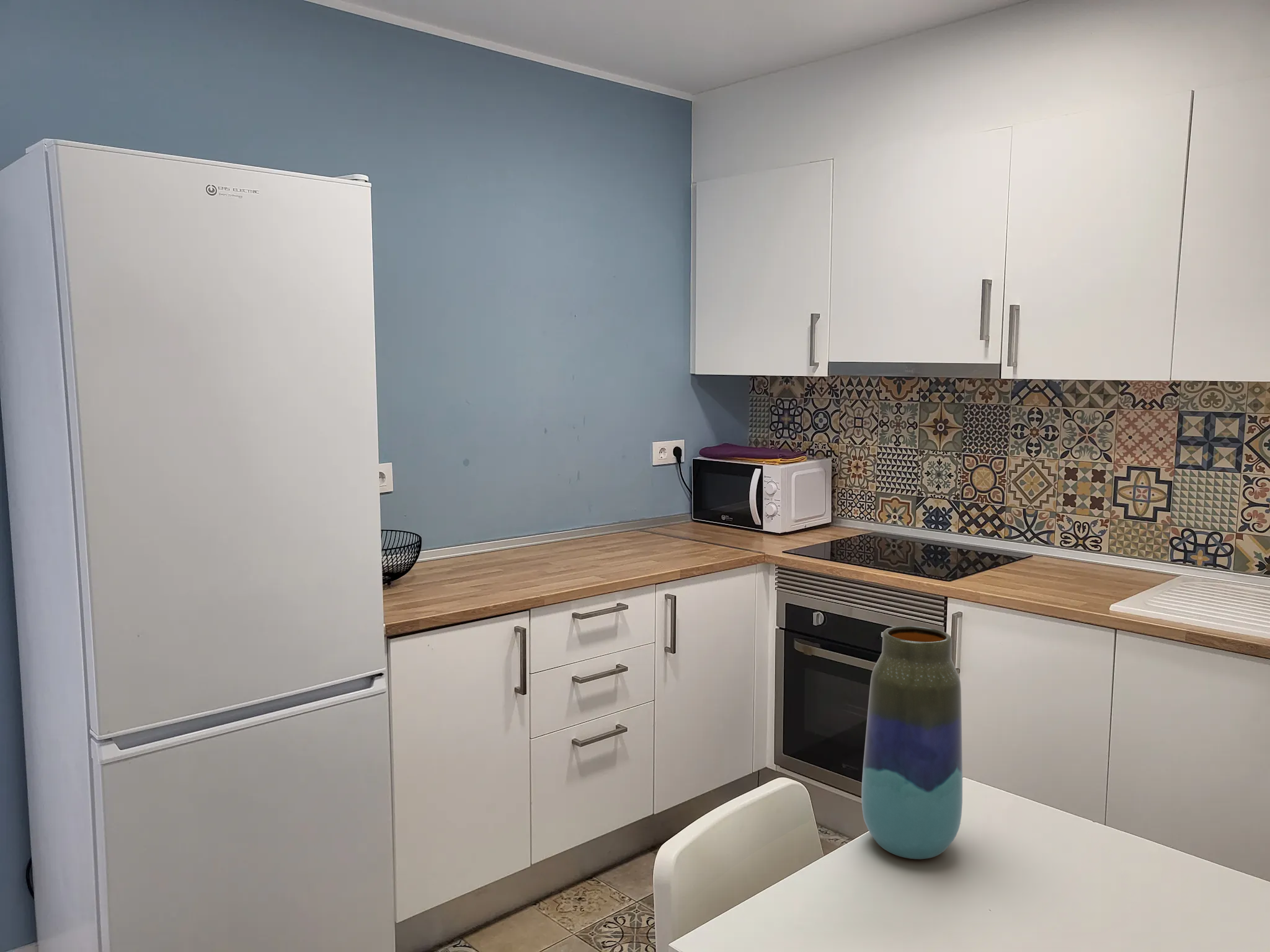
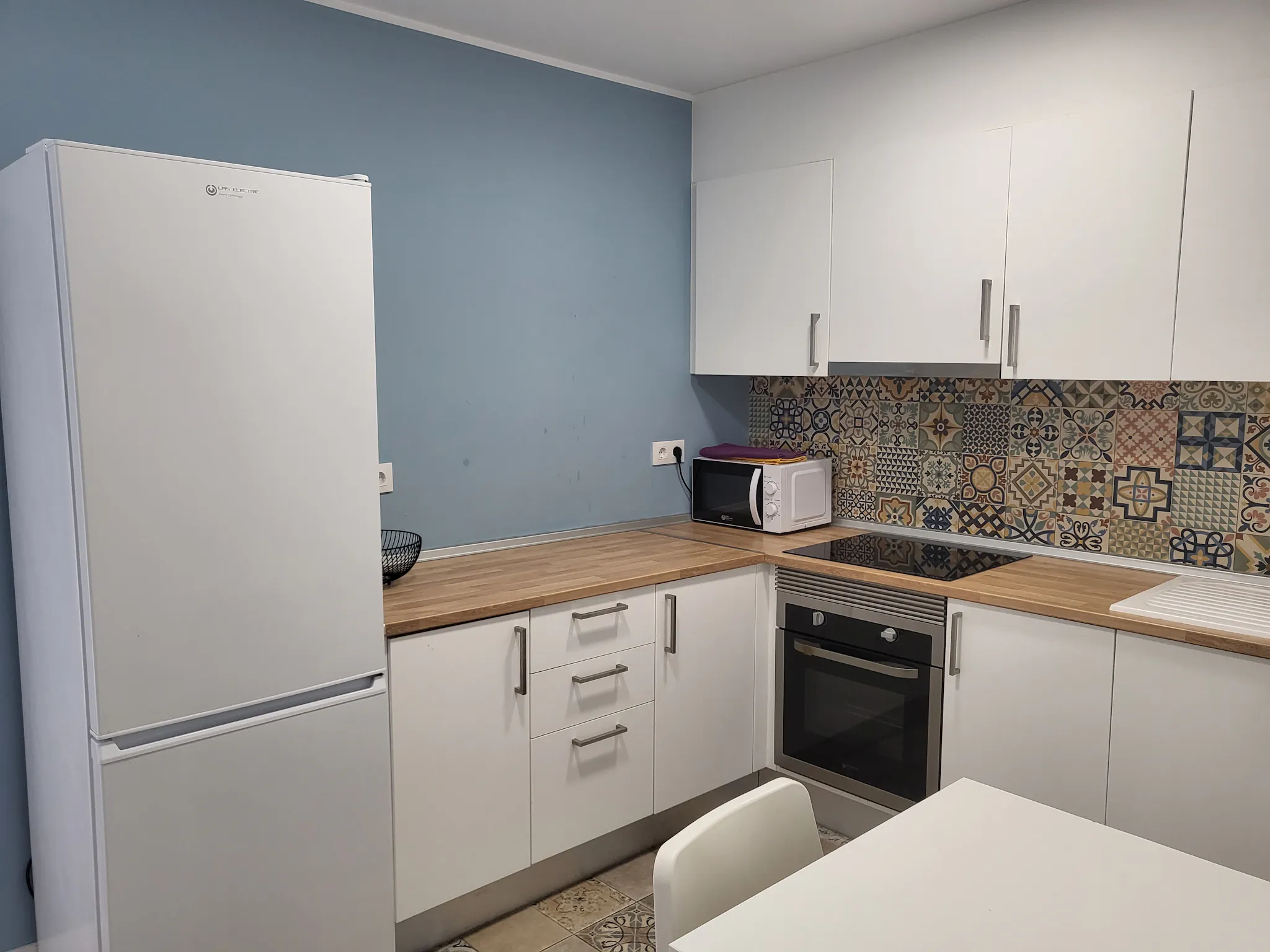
- vase (913, 741)
